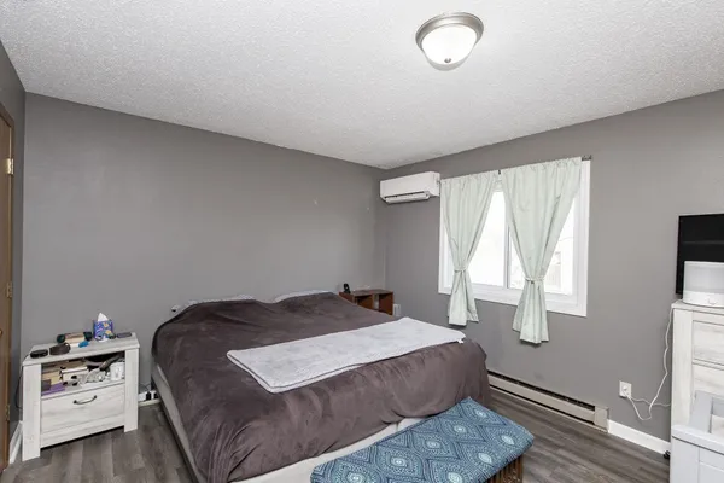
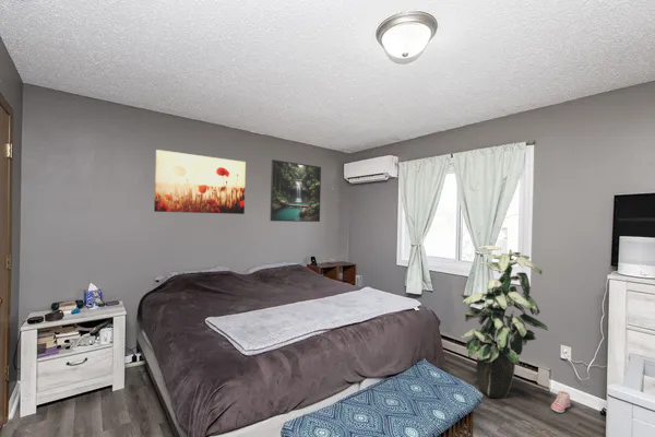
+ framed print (297, 192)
+ indoor plant (497, 318)
+ sneaker (560, 400)
+ wall art (203, 185)
